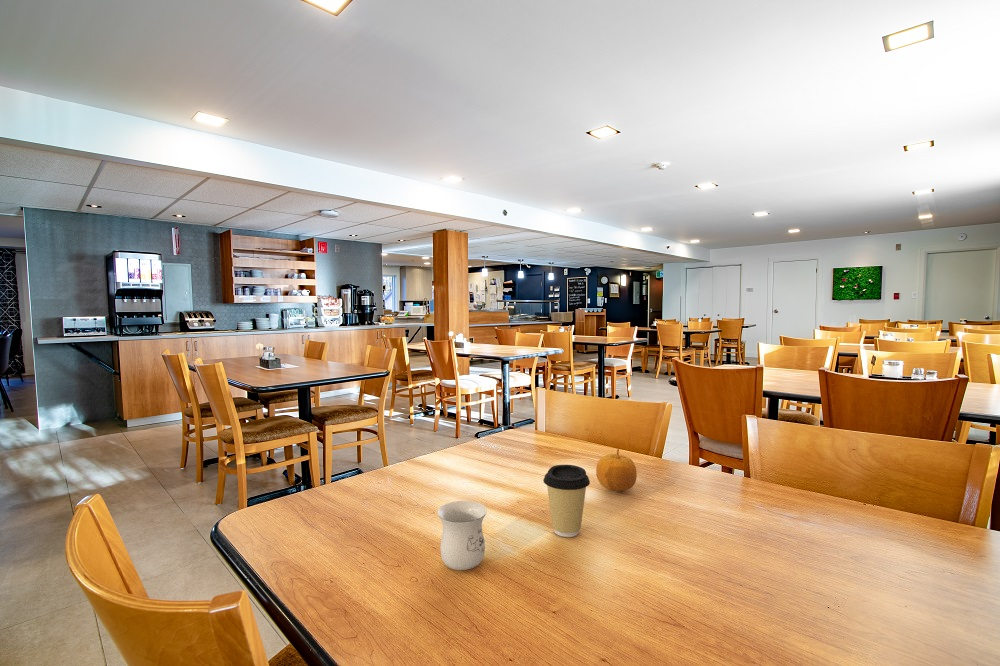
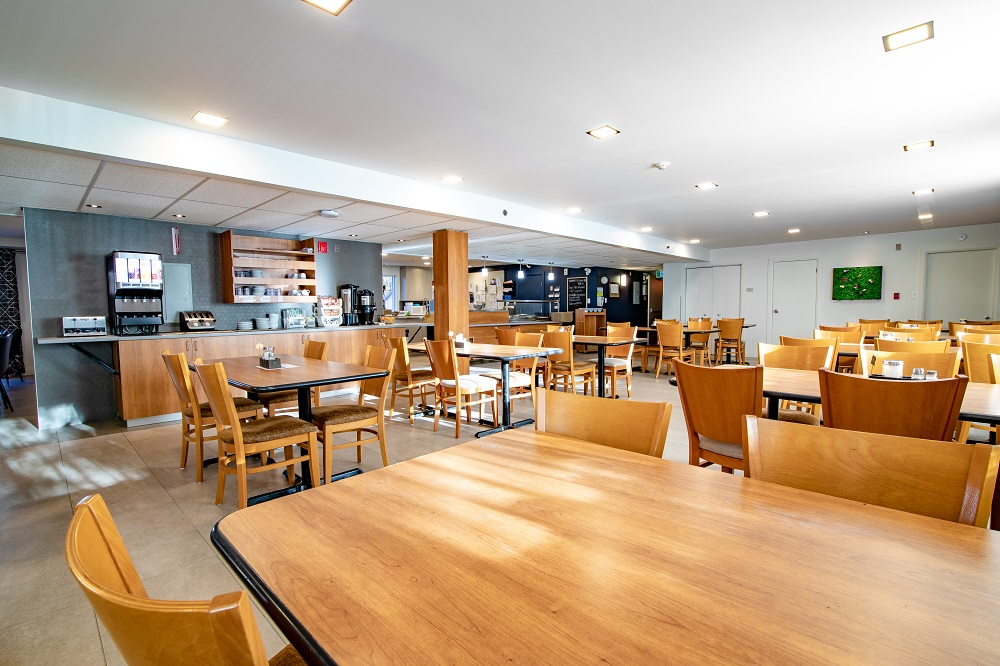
- mug (464, 531)
- fruit (616, 468)
- coffee cup (566, 501)
